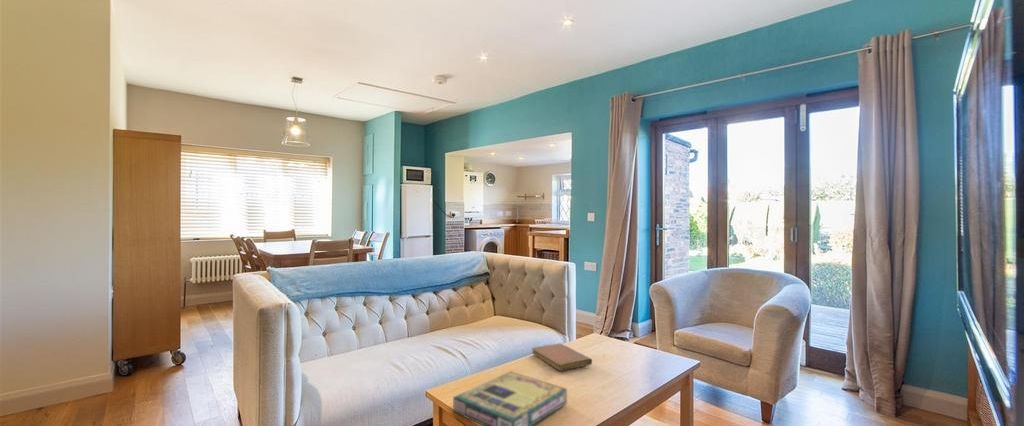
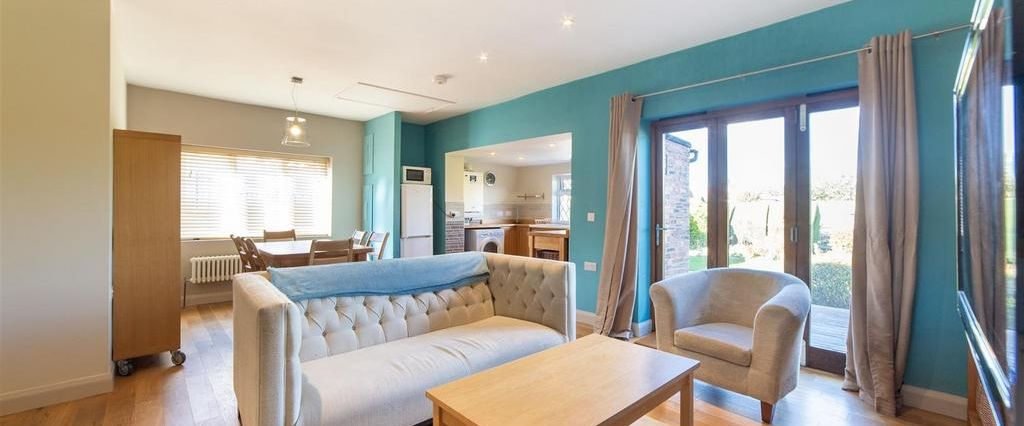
- video game box (511, 399)
- notebook (560, 355)
